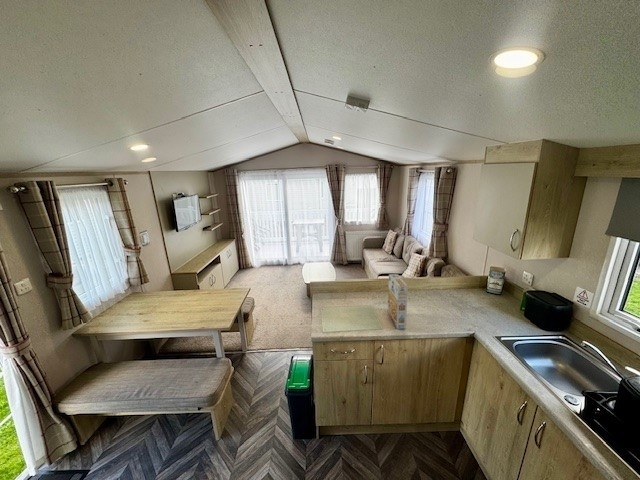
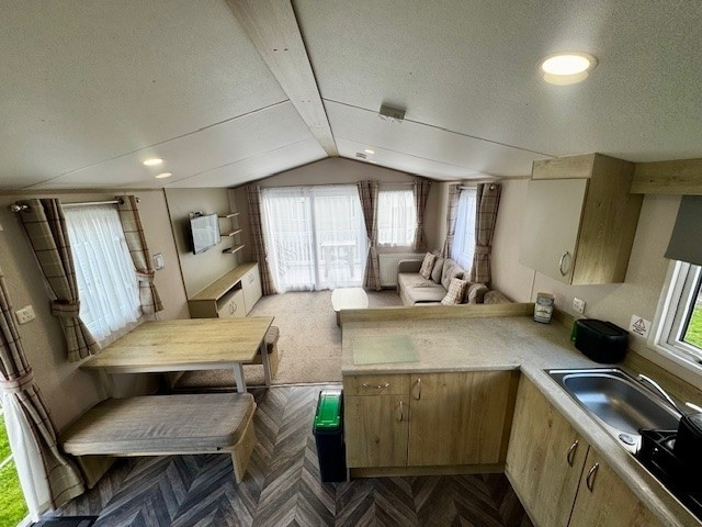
- cereal box (397, 300)
